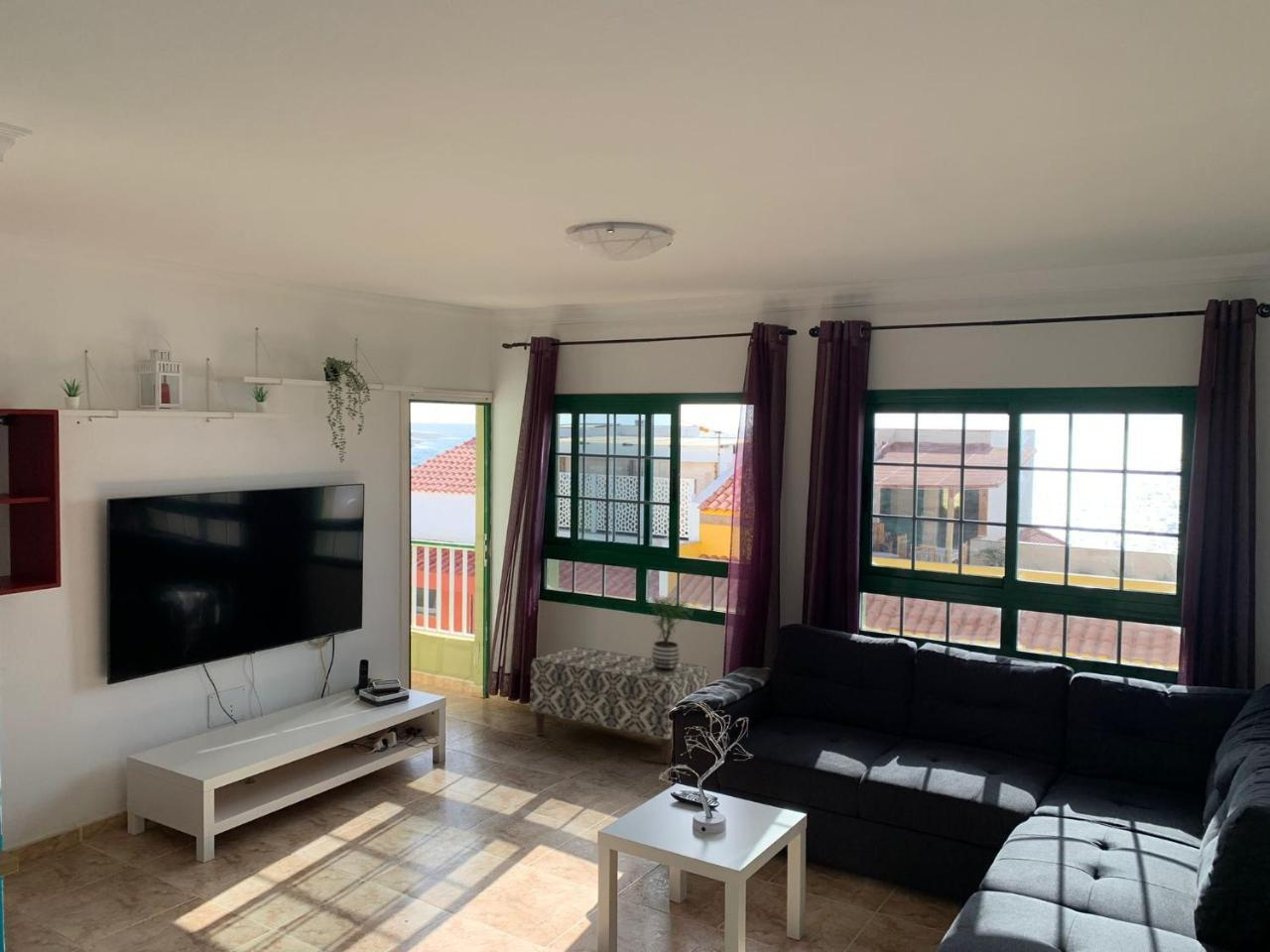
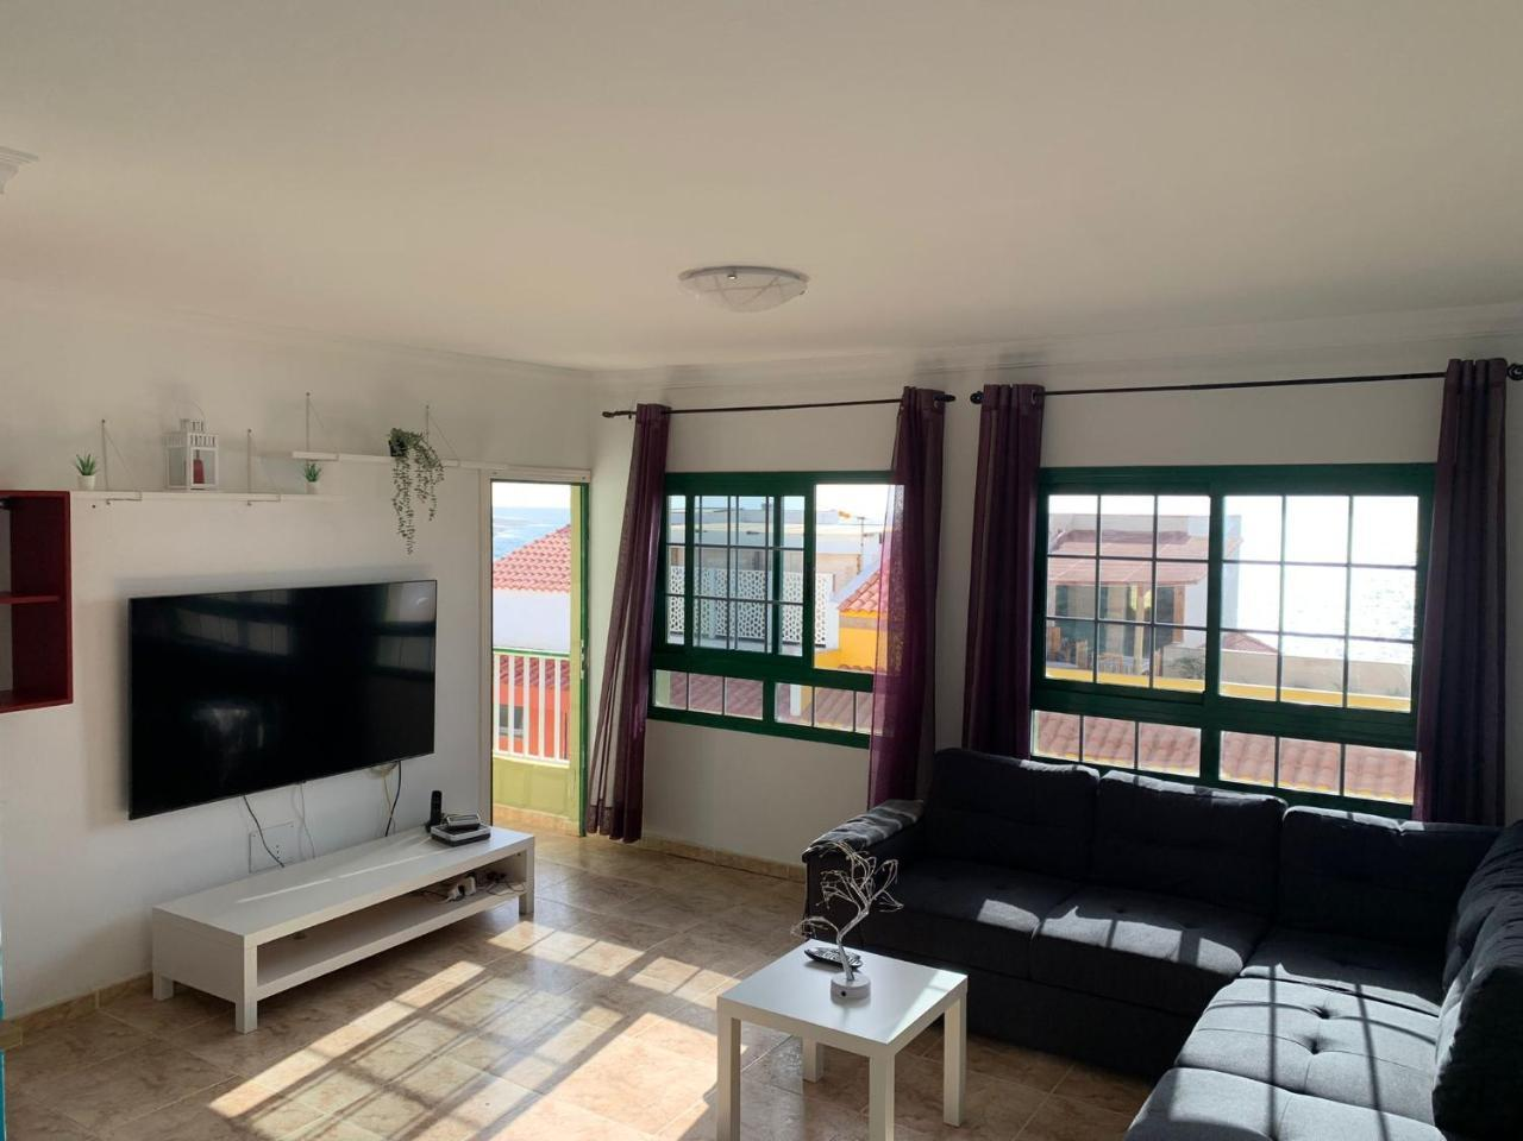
- bench (618, 701)
- potted plant (666, 632)
